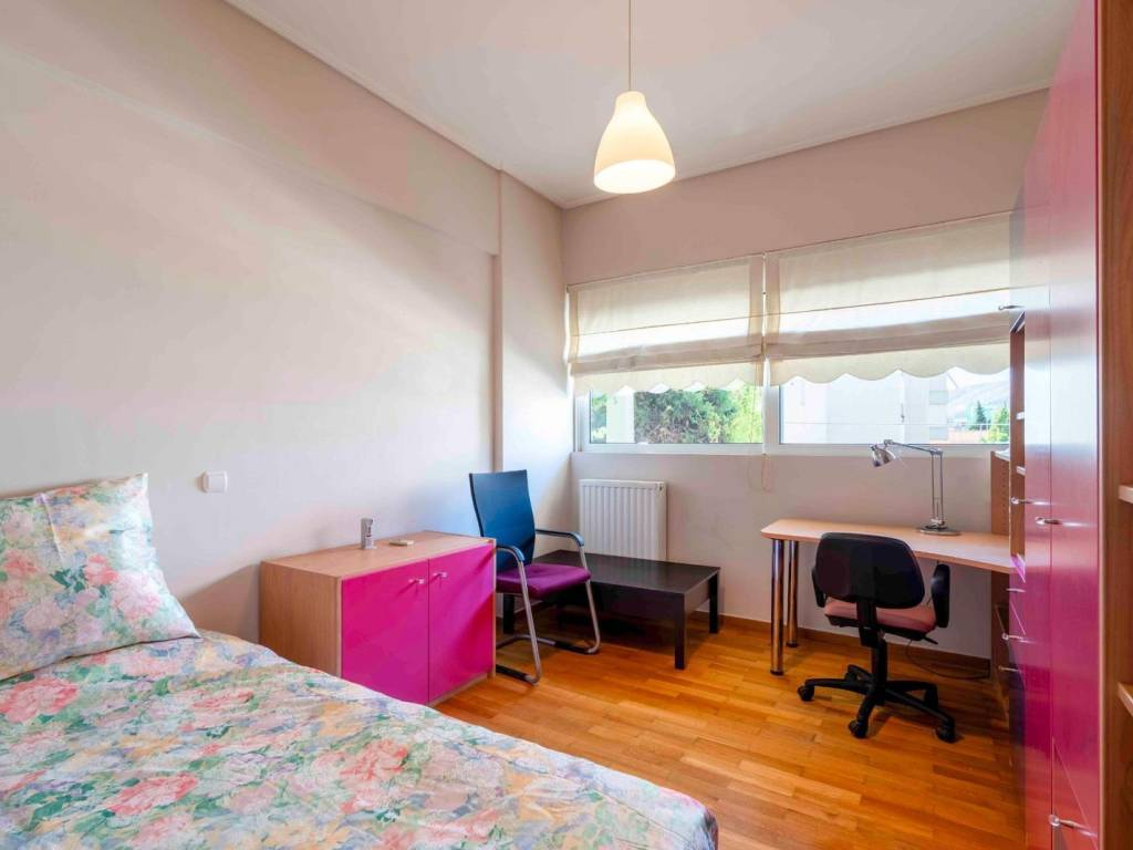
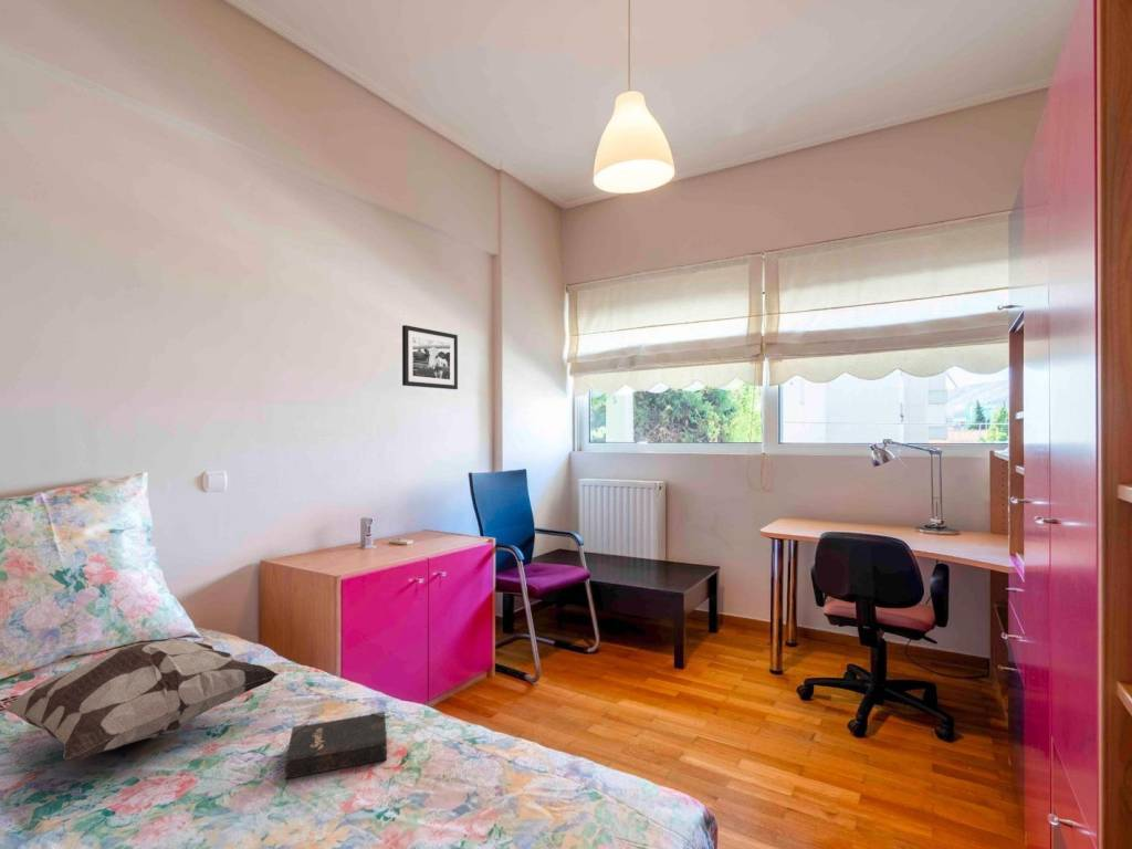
+ hardback book (338, 743)
+ picture frame (431, 358)
+ decorative pillow (136, 690)
